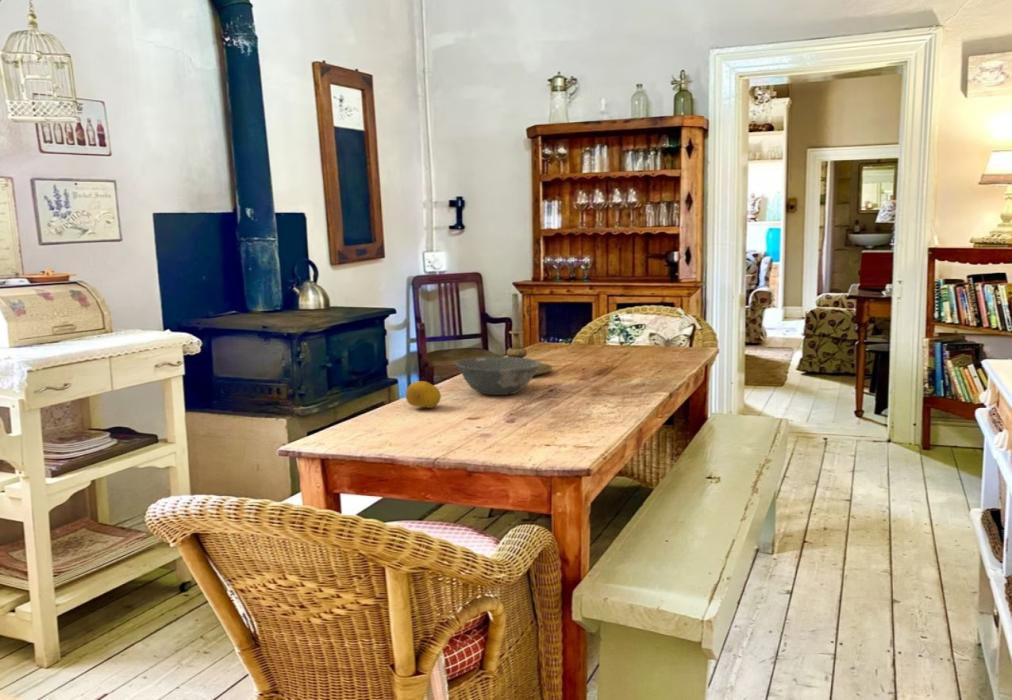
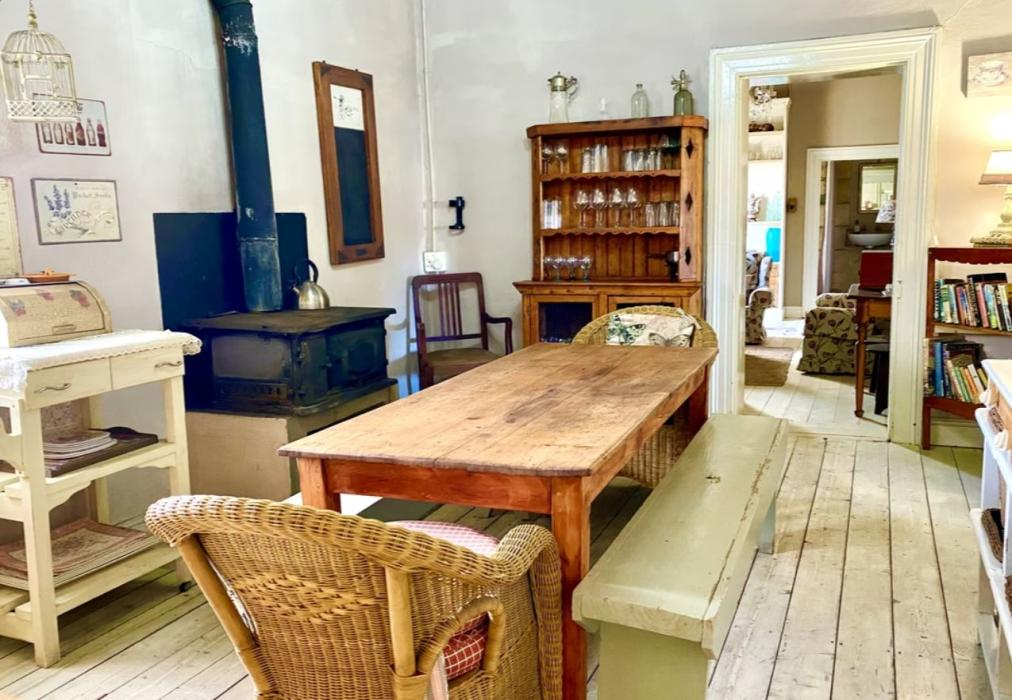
- candle holder (516, 333)
- bowl (498, 376)
- fruit (422, 394)
